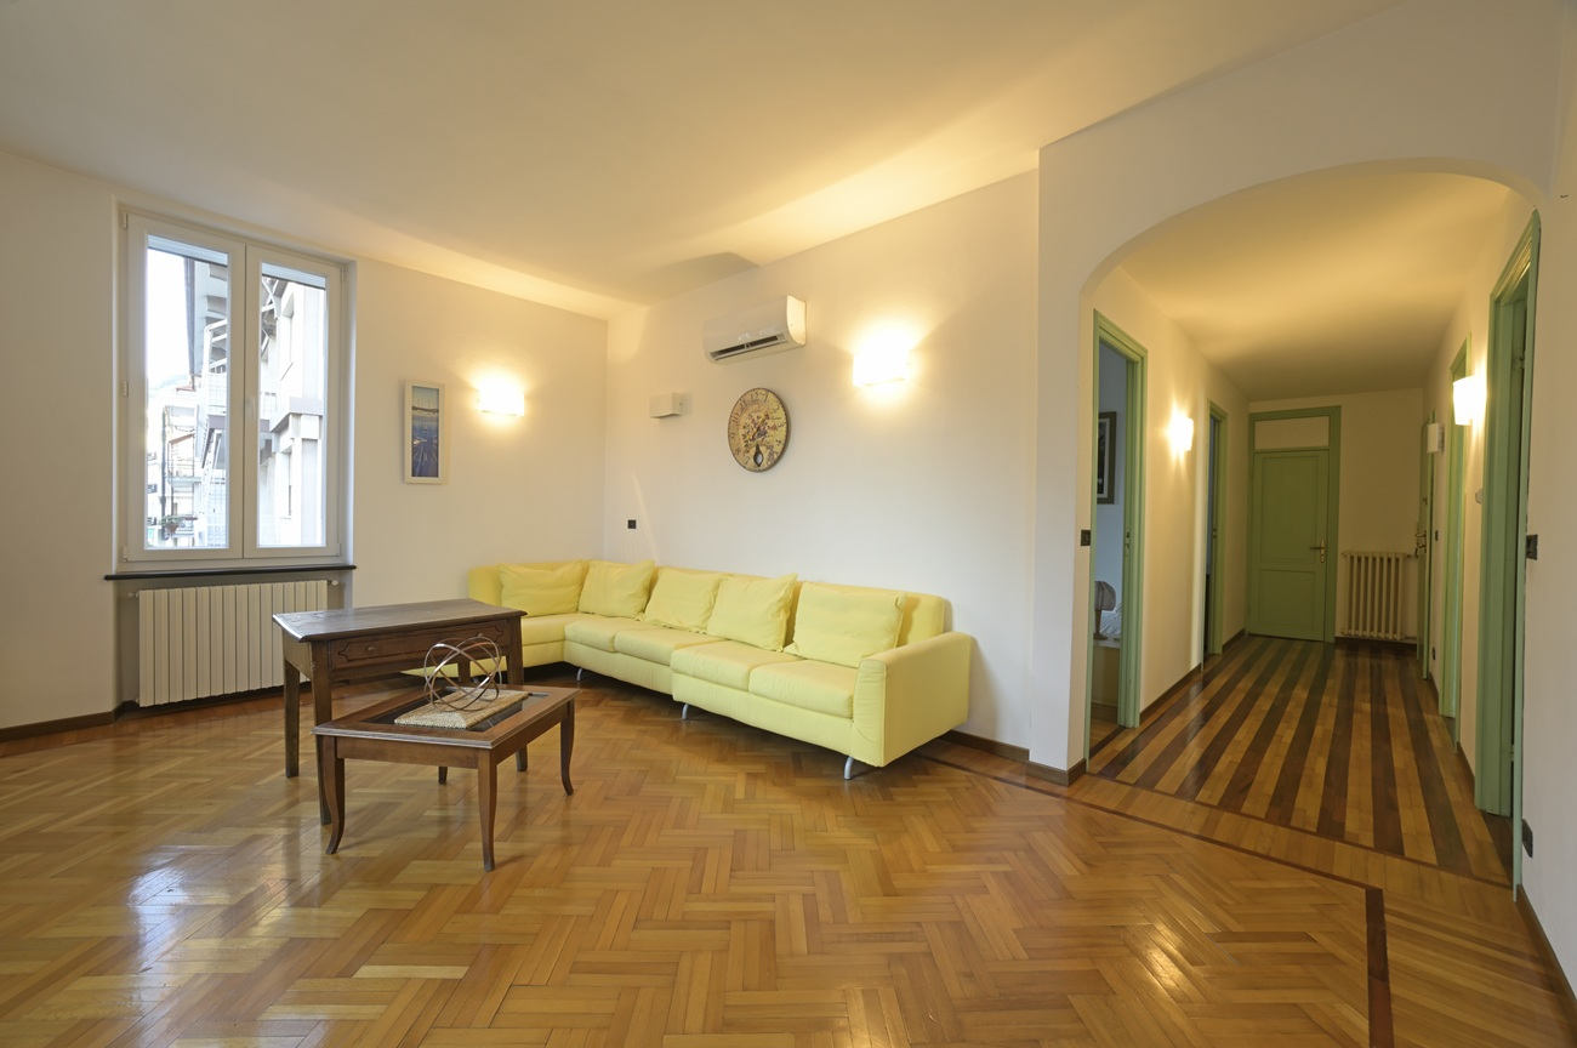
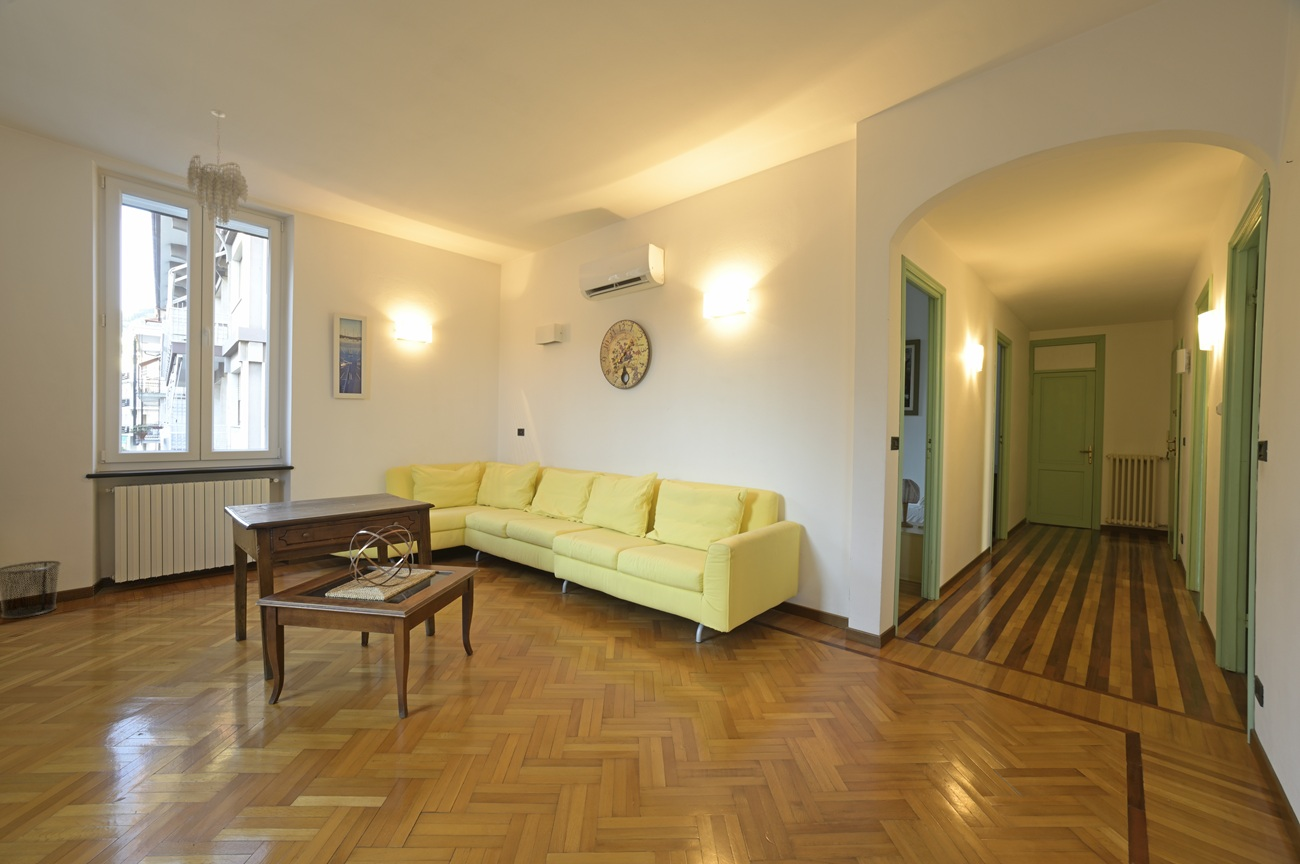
+ waste bin (29, 589)
+ chandelier (218, 168)
